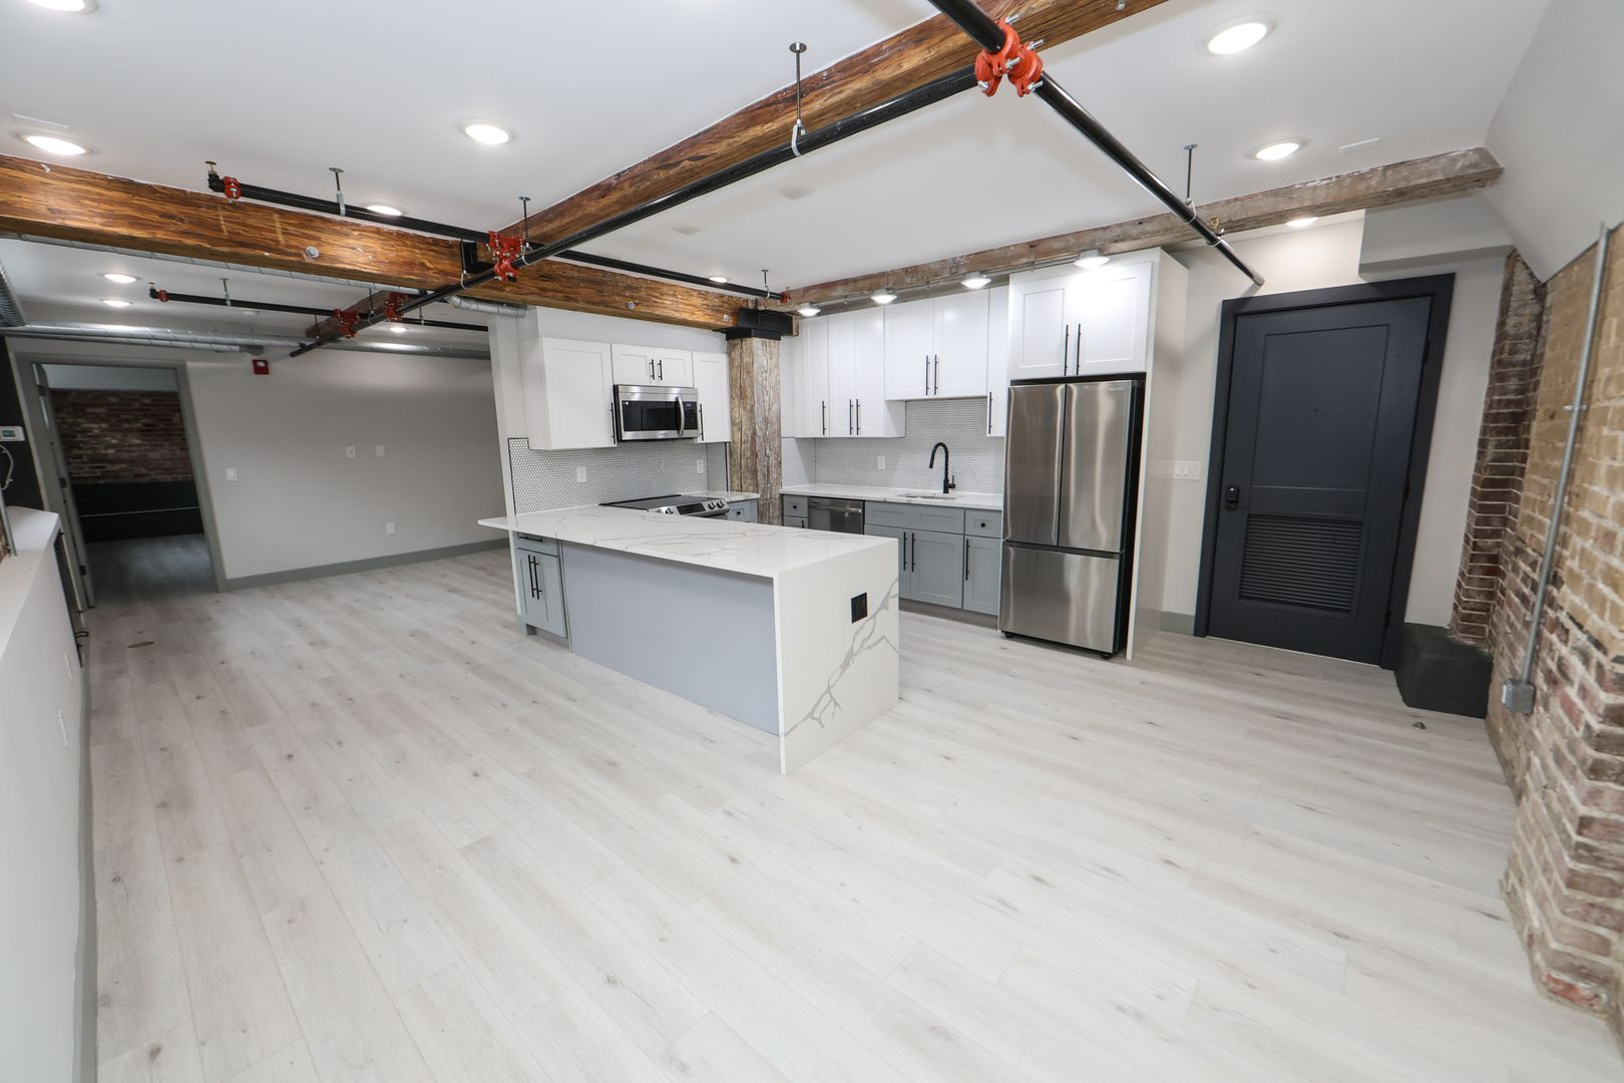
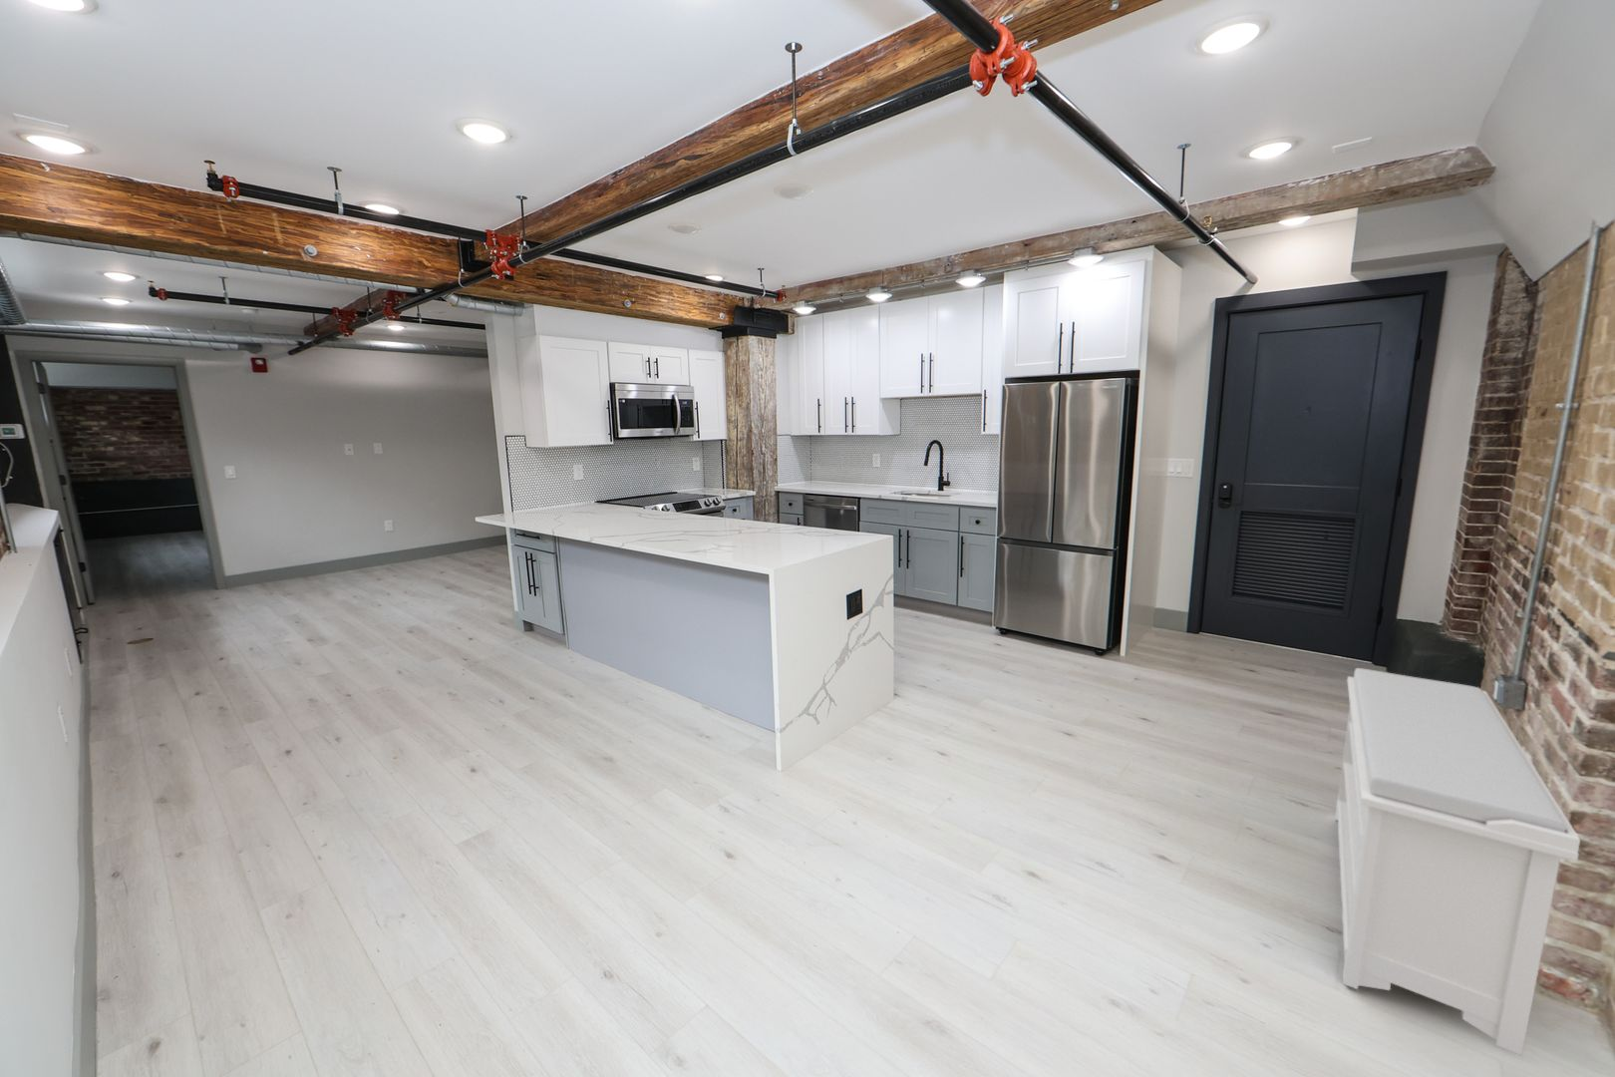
+ bench (1419, 819)
